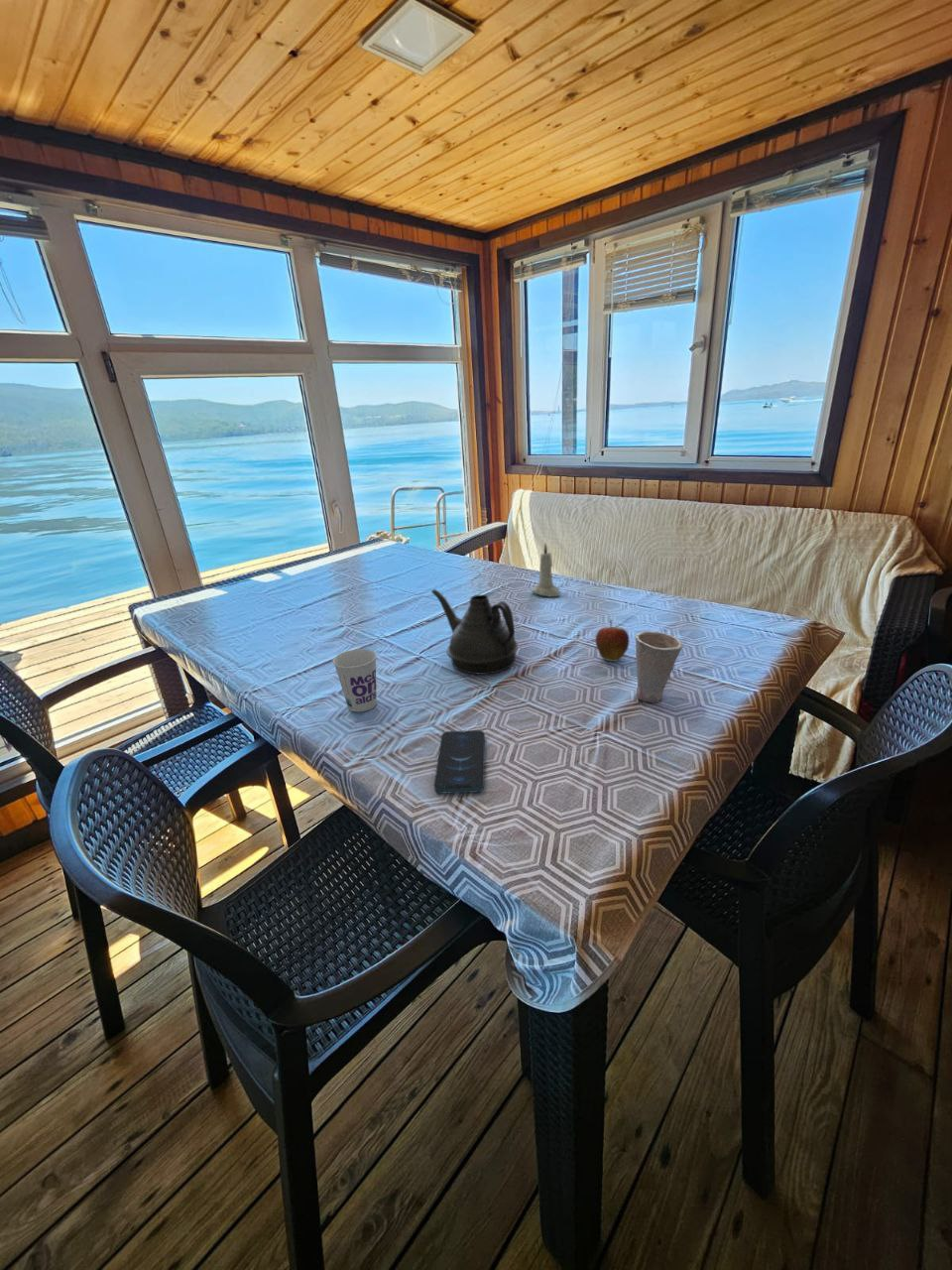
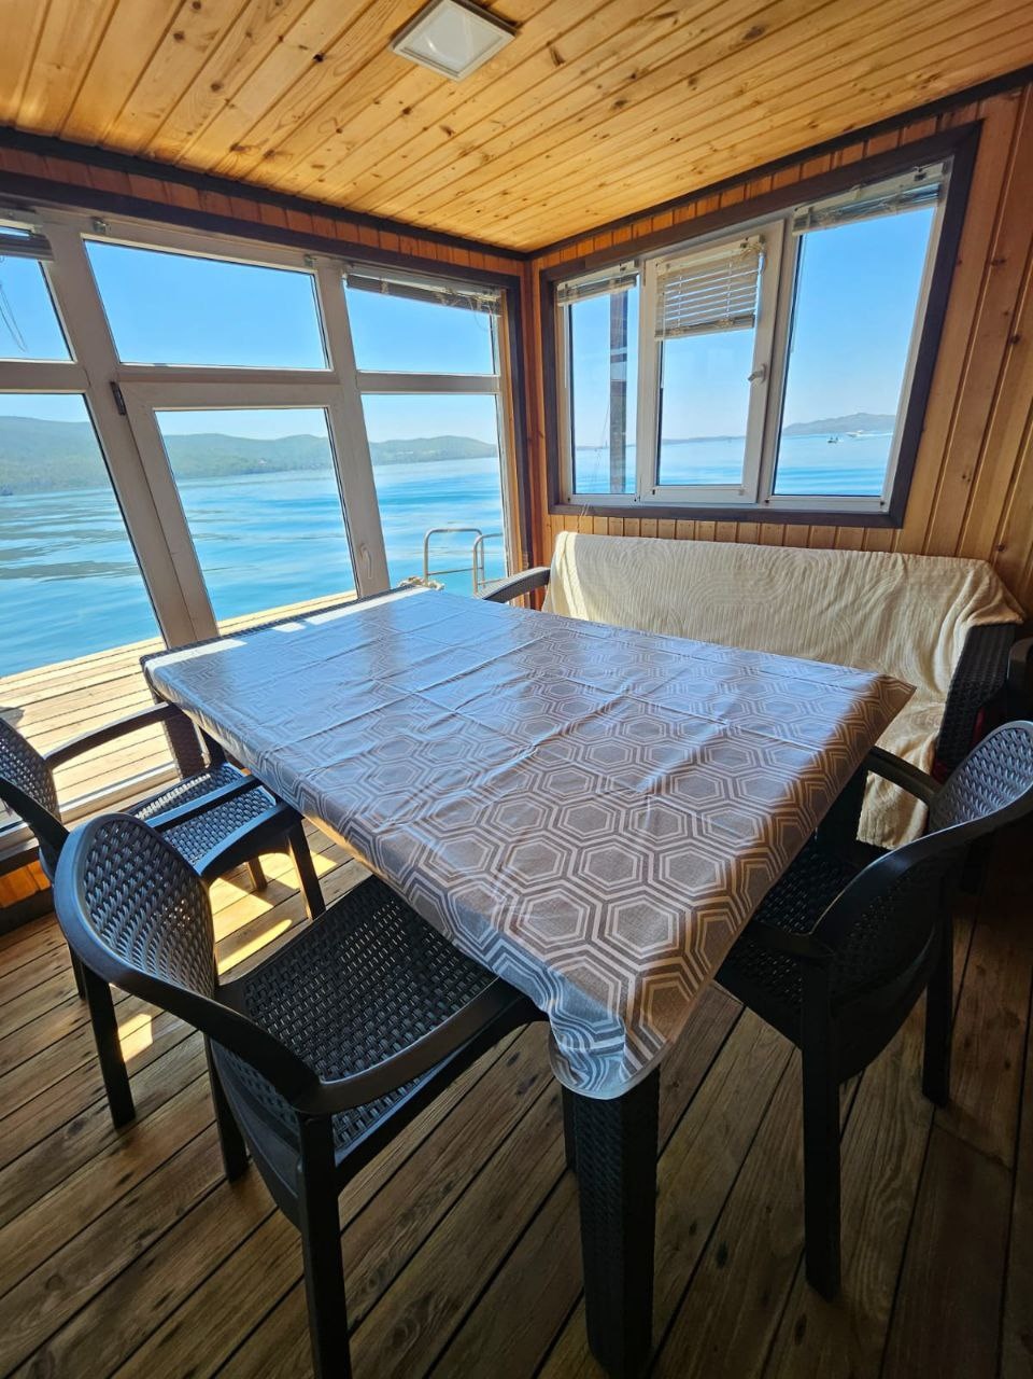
- cup (358, 681)
- fruit (612, 640)
- cup (656, 668)
- smartphone (461, 759)
- candle (546, 568)
- teapot (472, 625)
